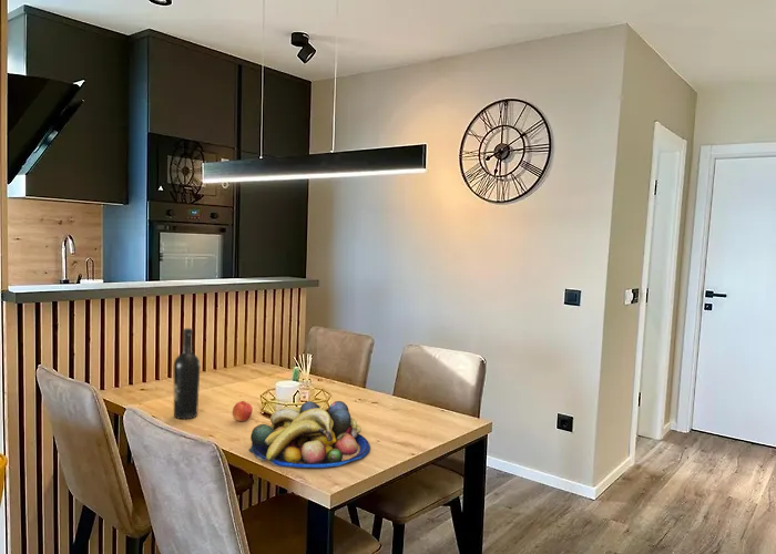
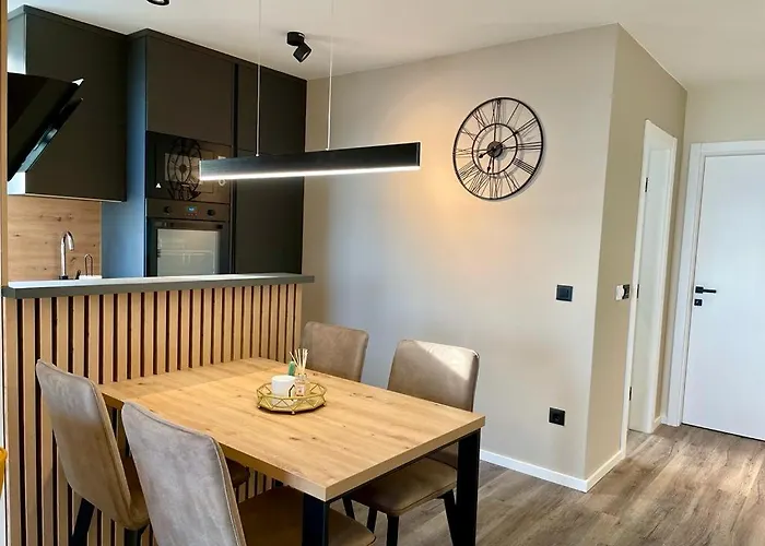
- fruit bowl (313, 425)
- apple (242, 410)
- wine bottle (186, 372)
